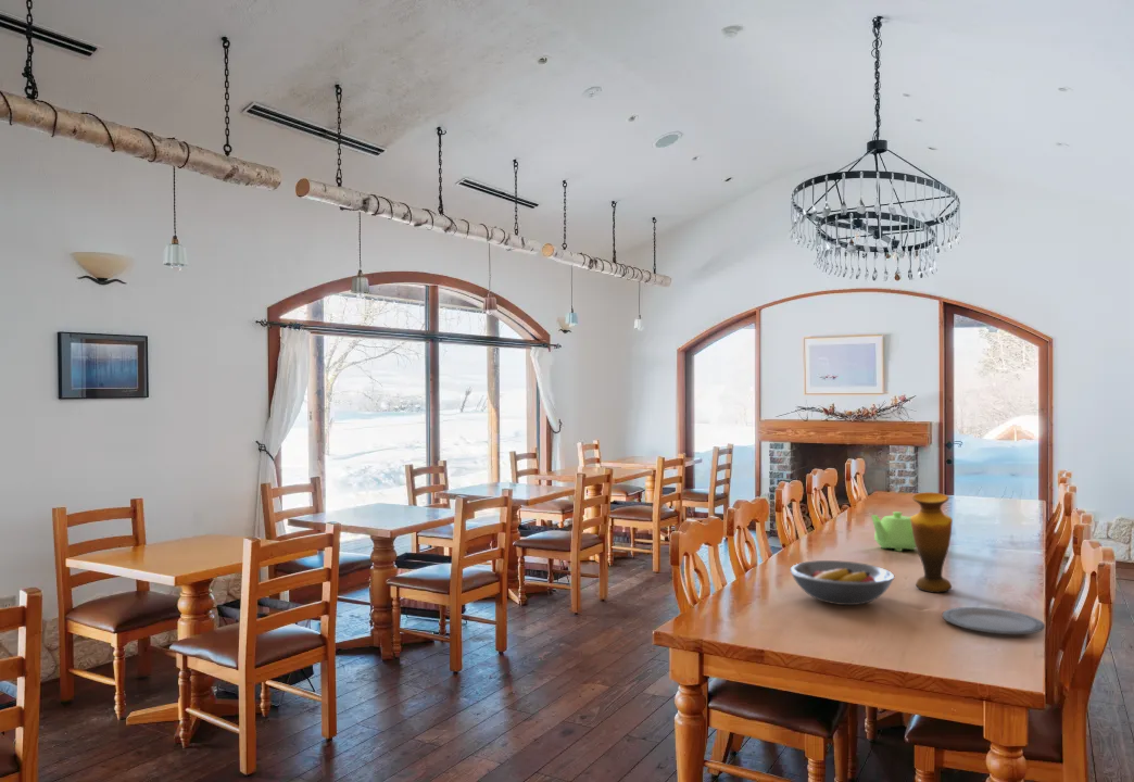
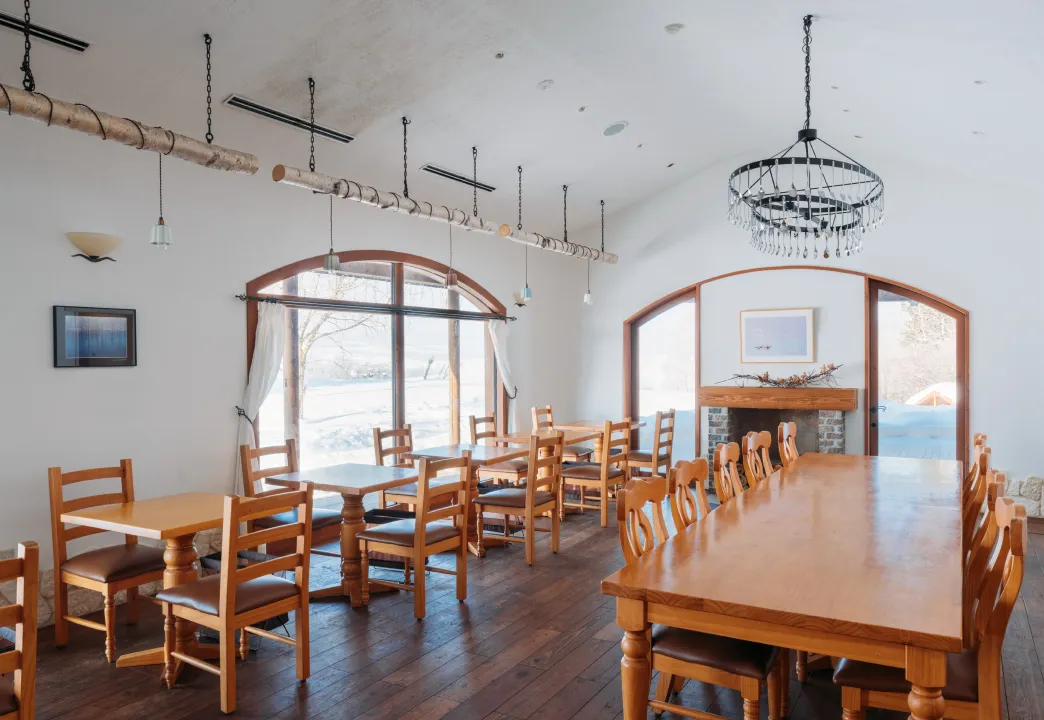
- plate (992, 621)
- fruit bowl (841, 581)
- teapot (896, 530)
- vase (932, 542)
